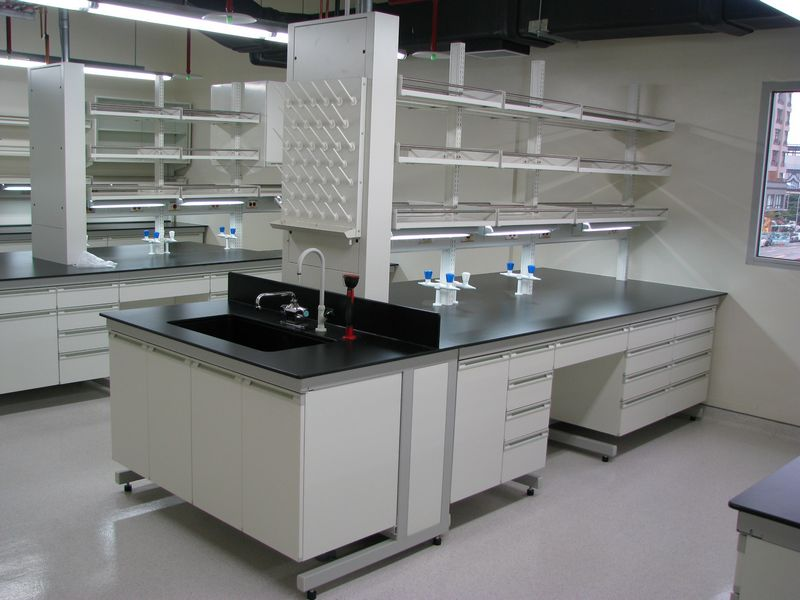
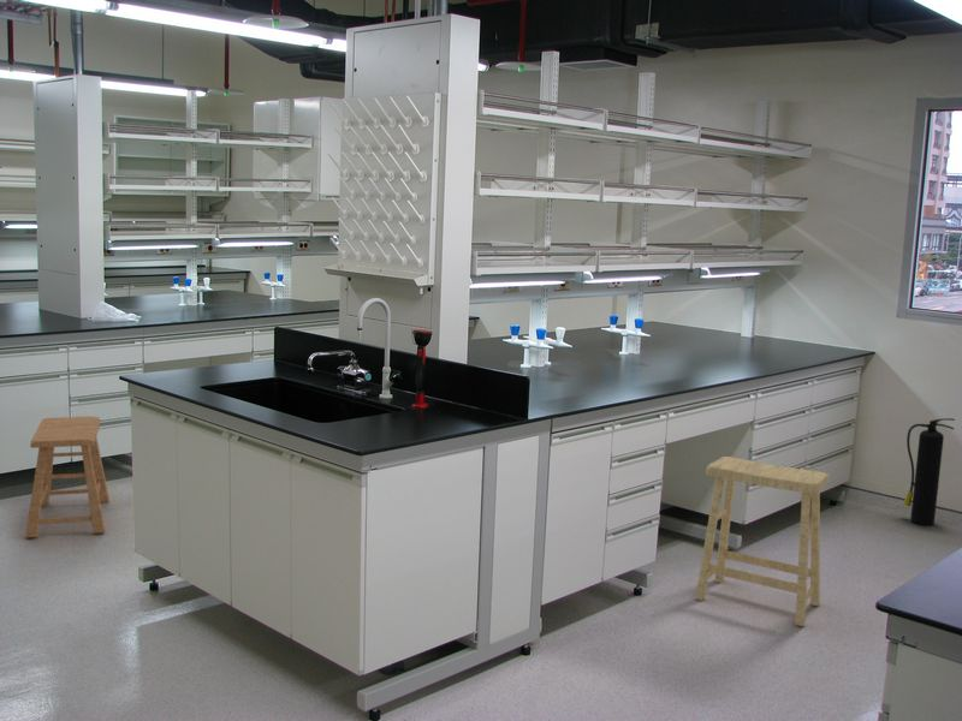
+ fire extinguisher (926, 469)
+ stool (69, 473)
+ stool (755, 556)
